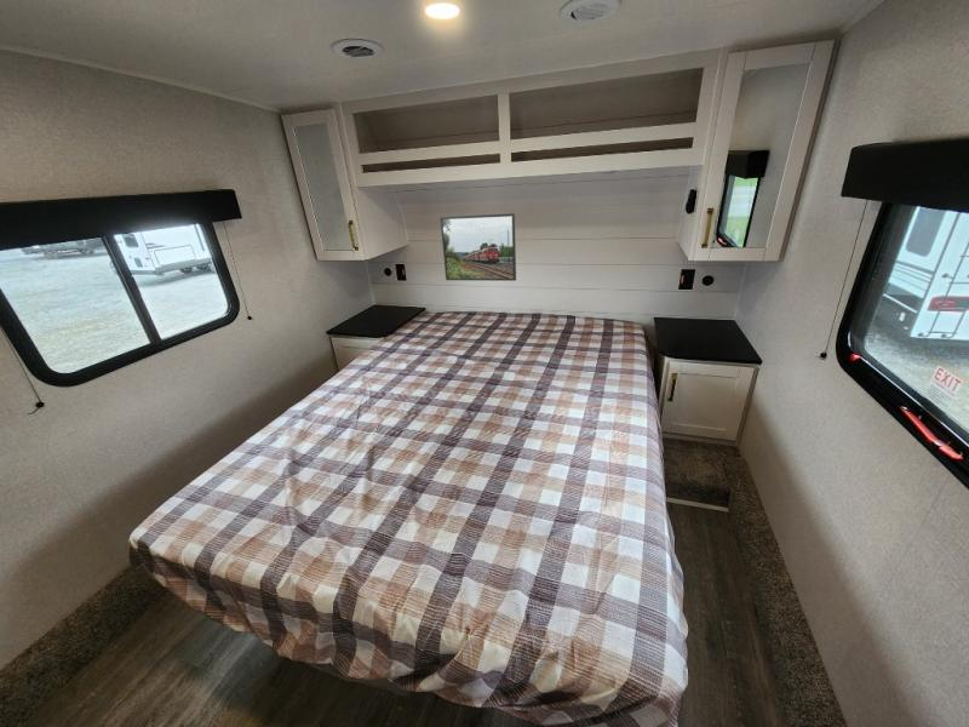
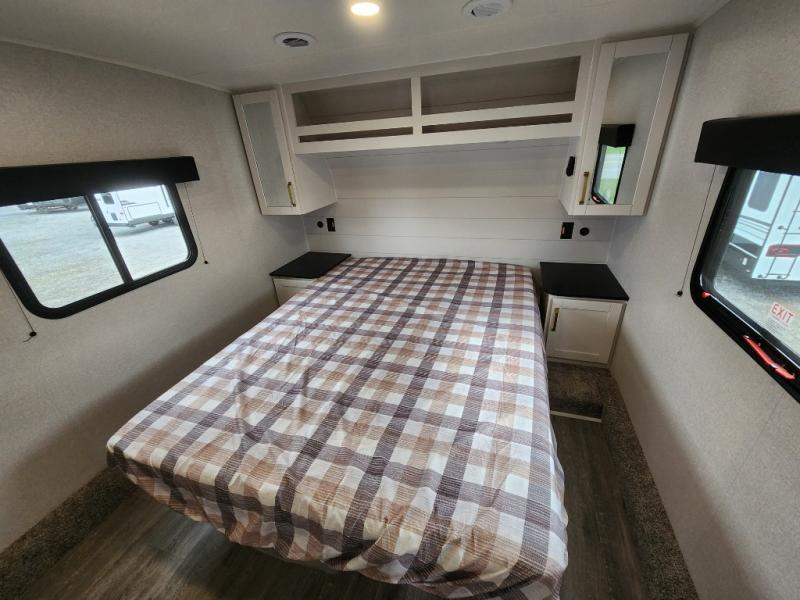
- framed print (477, 248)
